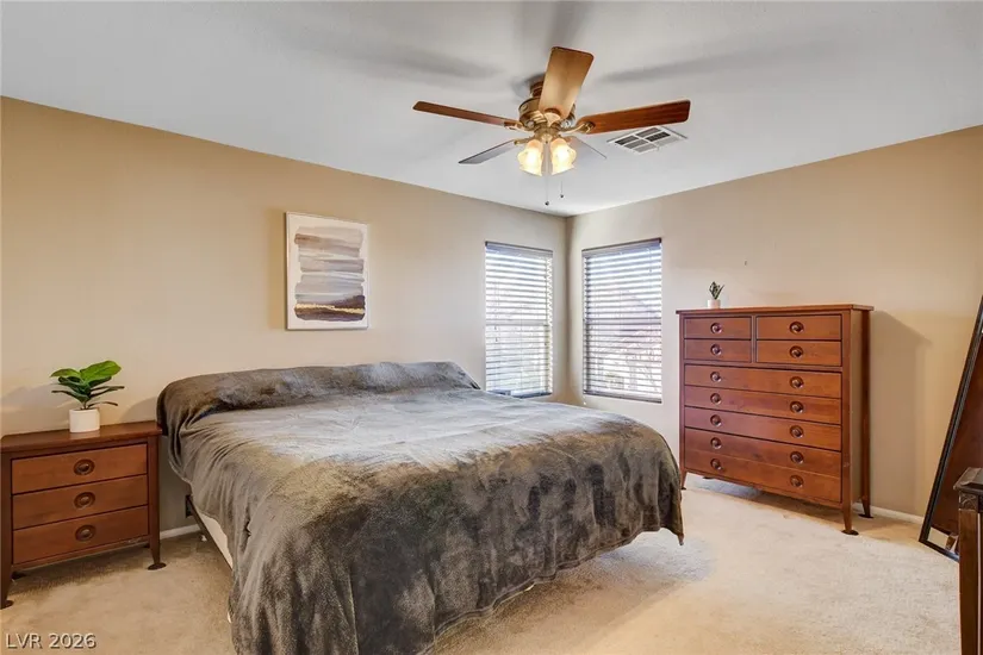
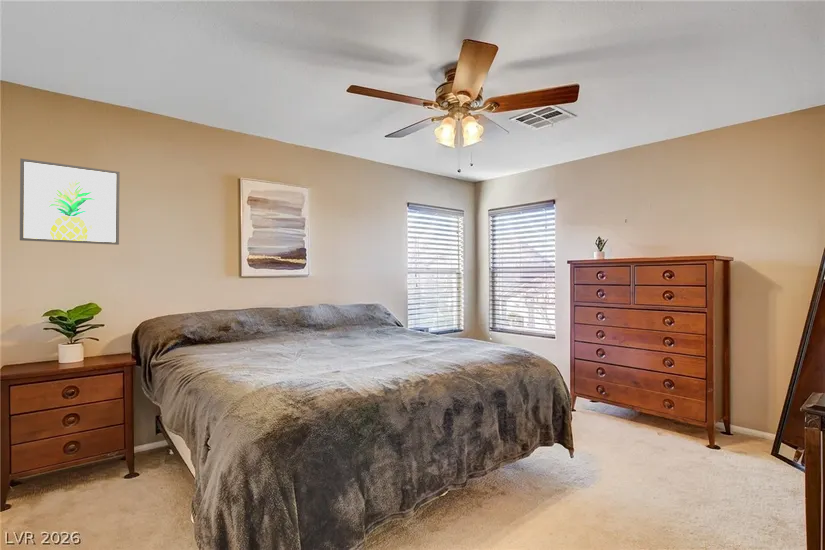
+ wall art (72, 204)
